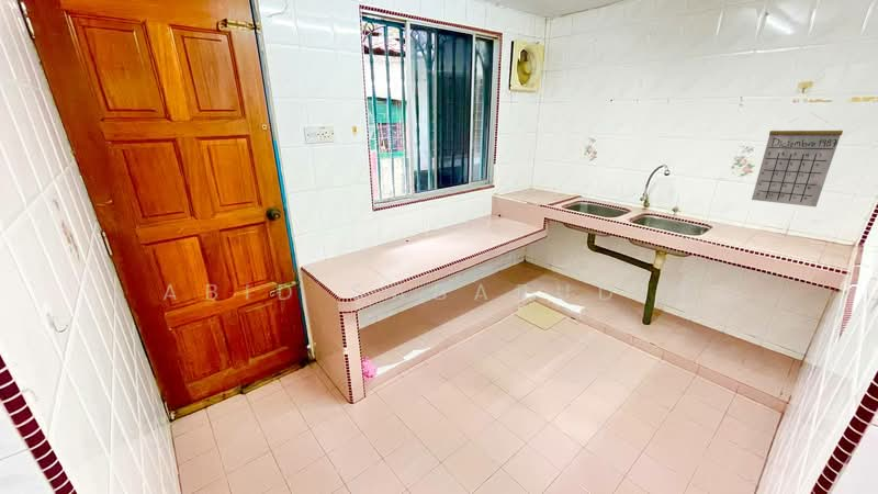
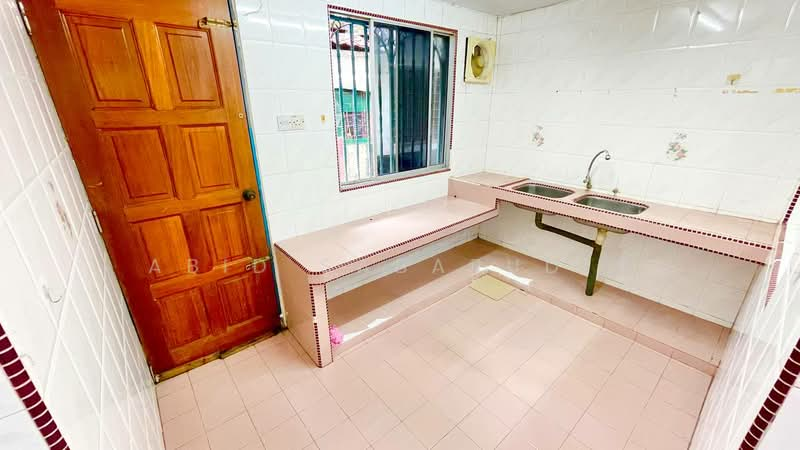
- calendar (796, 159)
